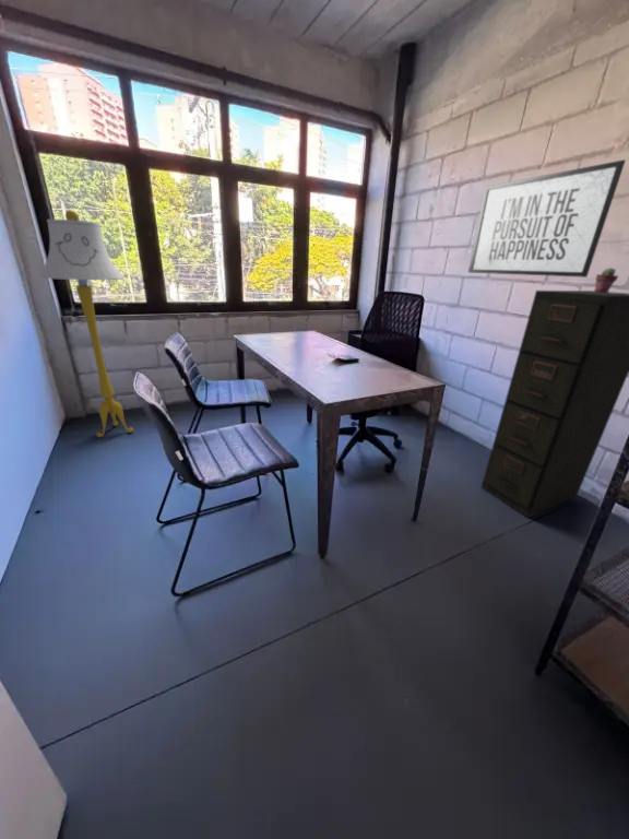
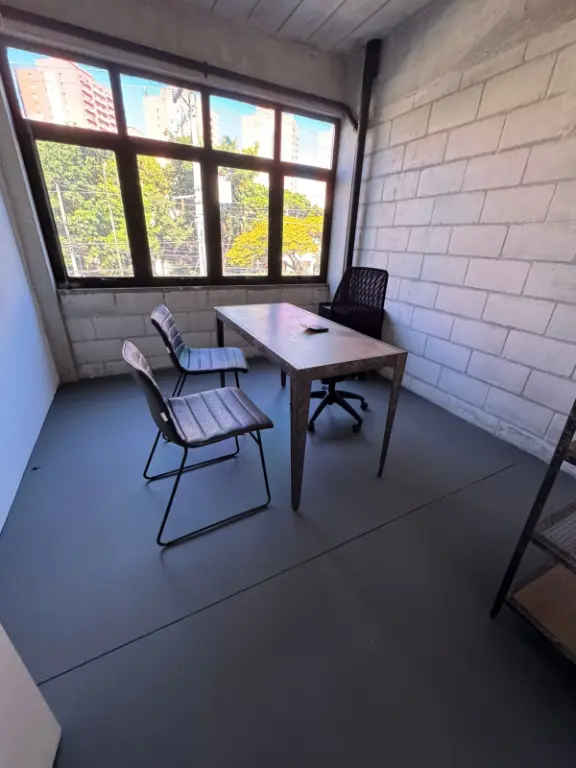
- mirror (531, 227)
- potted succulent (605, 279)
- filing cabinet (557, 404)
- floor lamp (96, 334)
